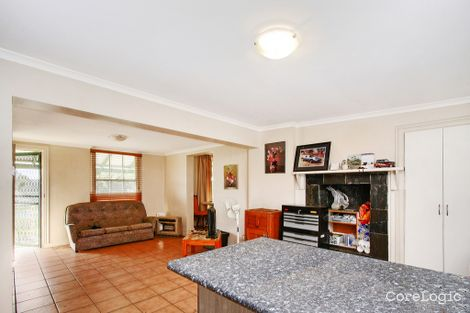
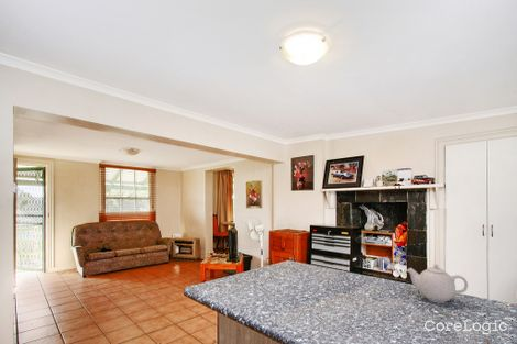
+ teapot (436, 281)
